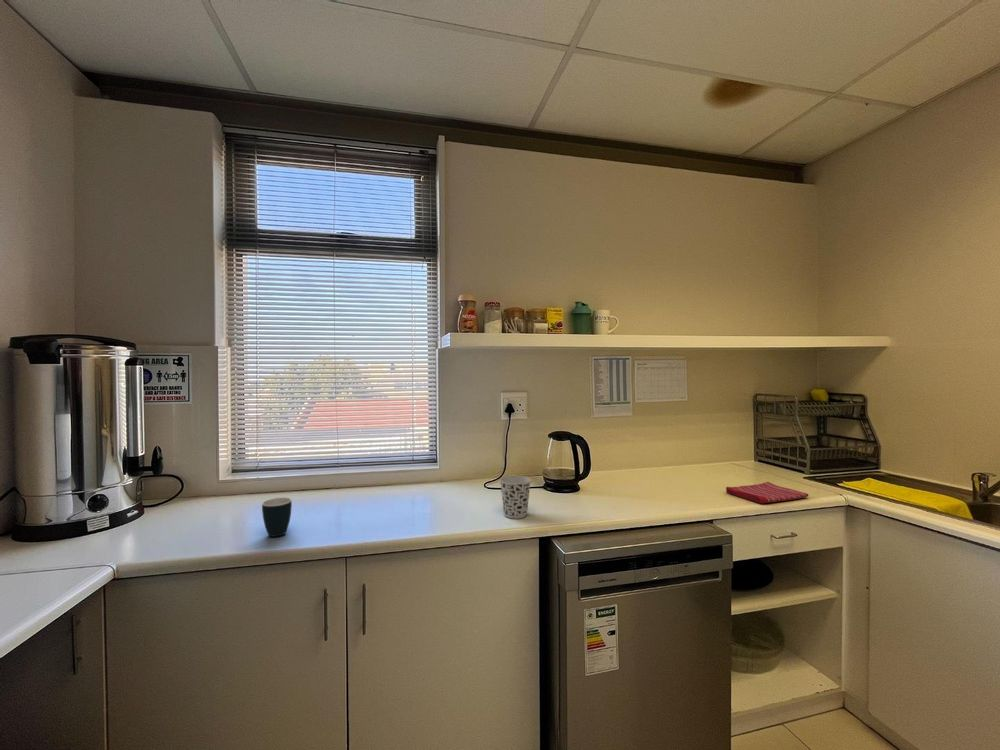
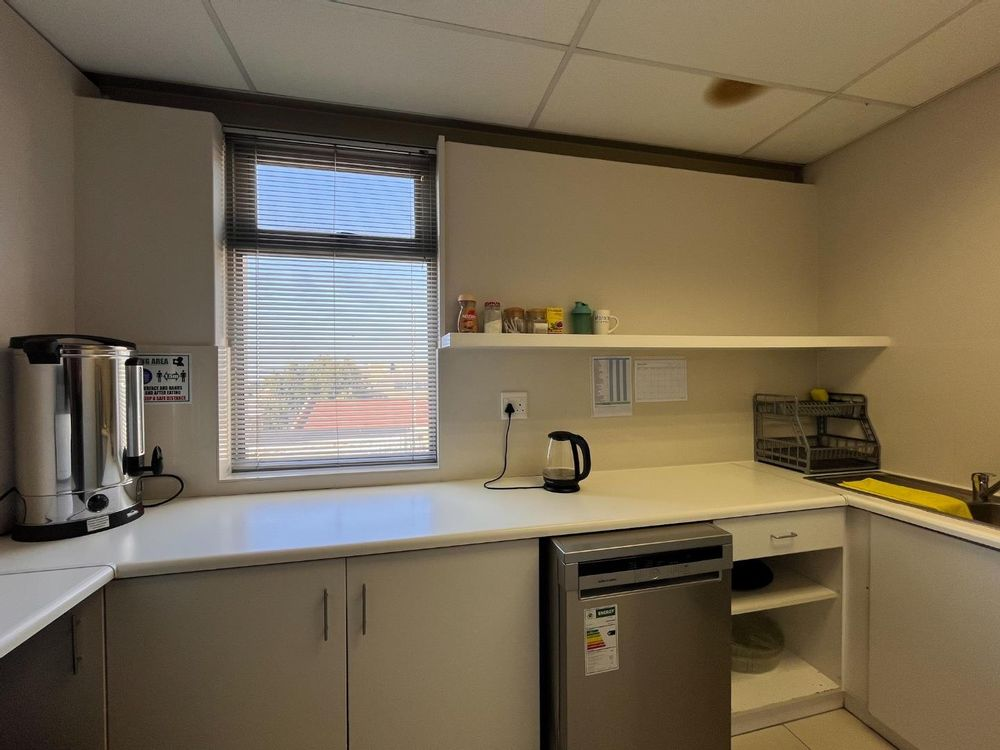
- cup (515, 497)
- mug (279, 516)
- dish towel (765, 492)
